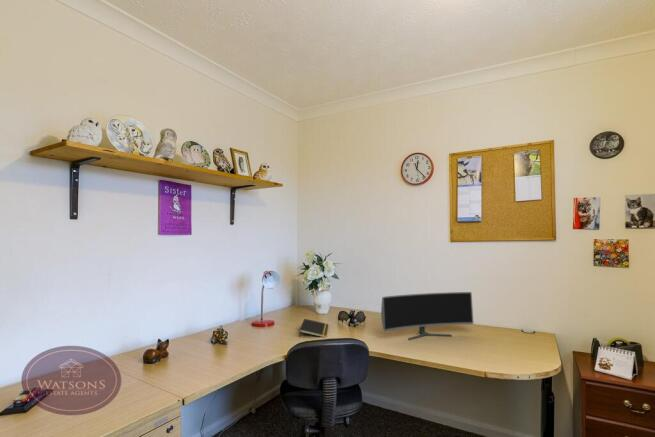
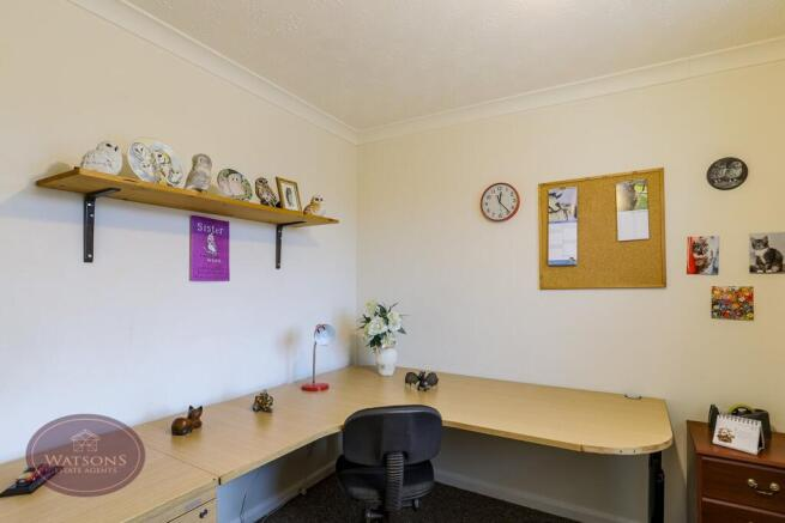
- monitor (425, 314)
- notepad (314, 327)
